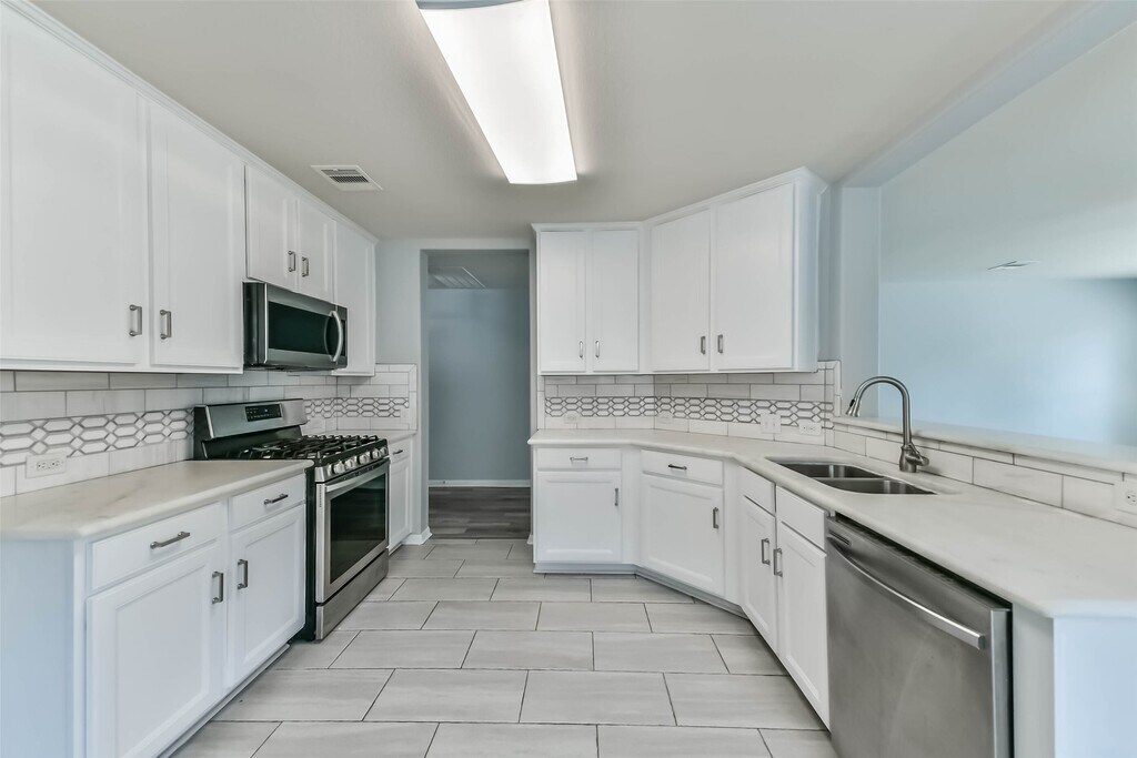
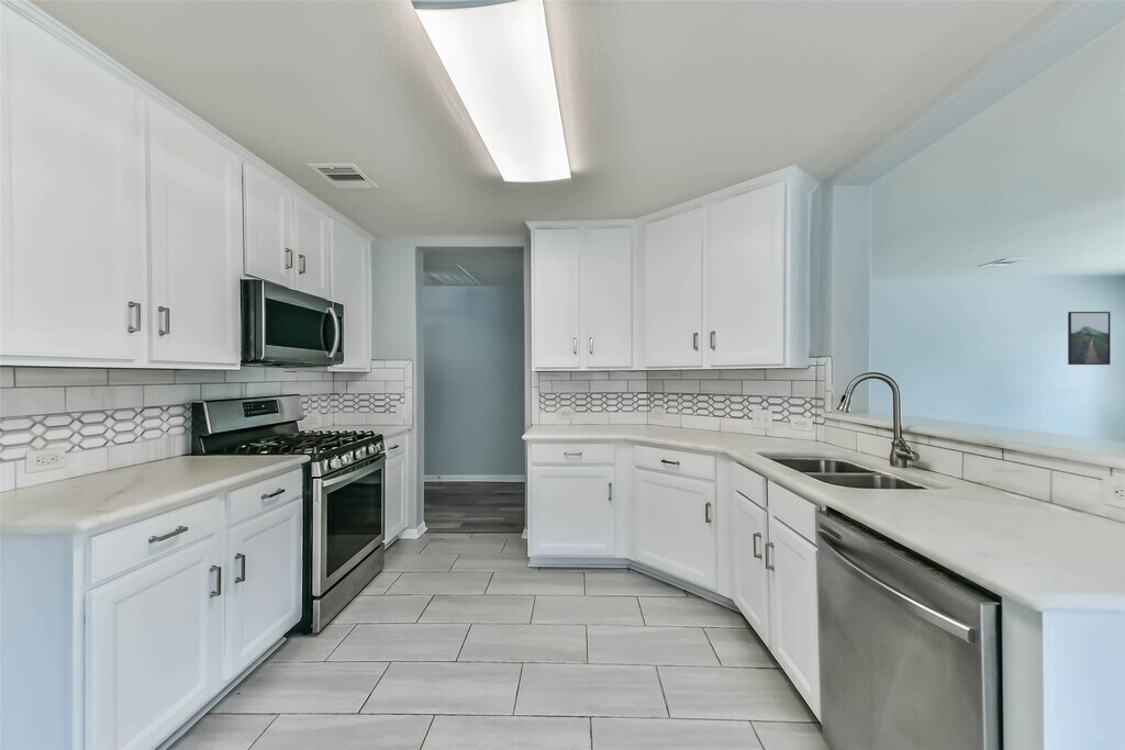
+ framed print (1089, 338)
